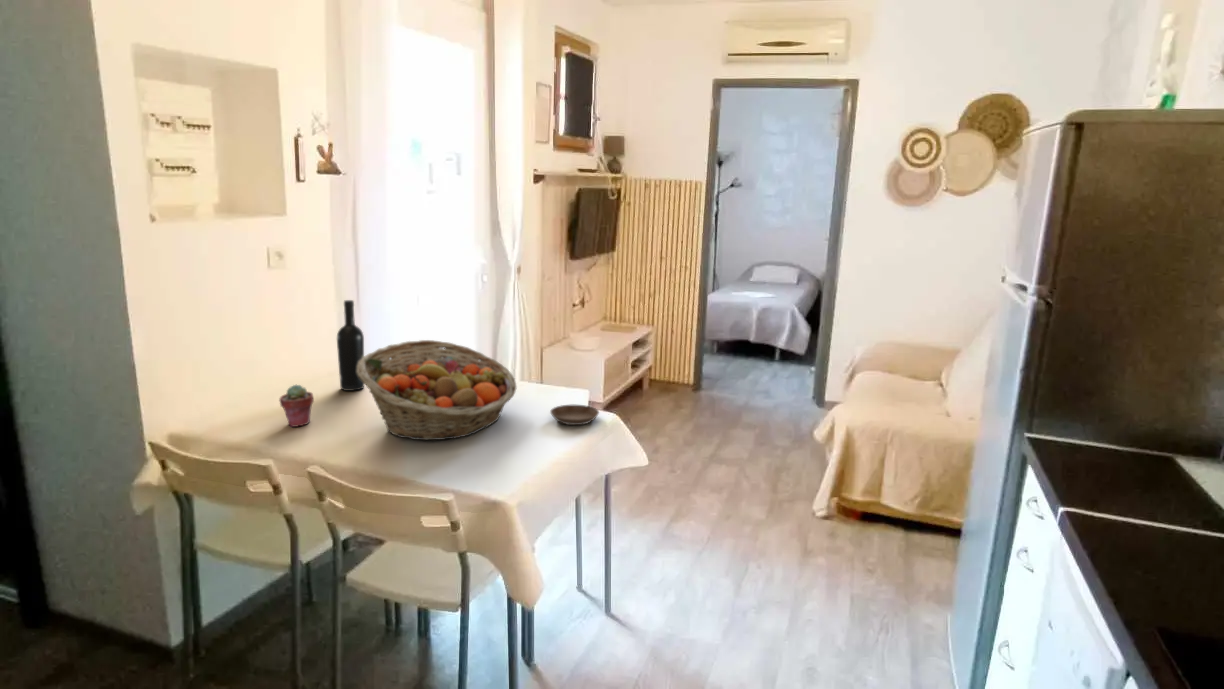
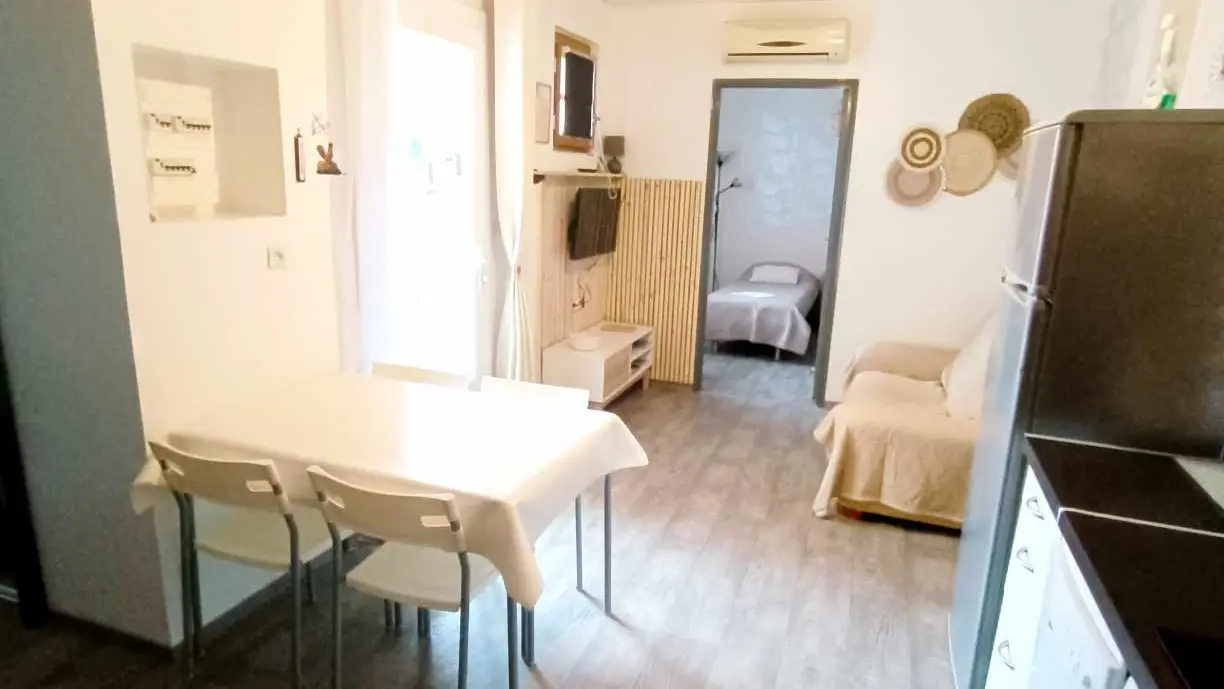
- potted succulent (297, 403)
- wine bottle (350, 344)
- saucer (574, 415)
- fruit basket (439, 387)
